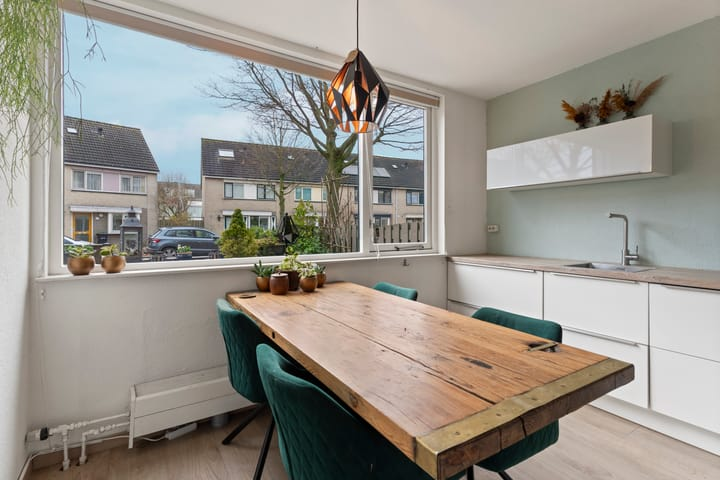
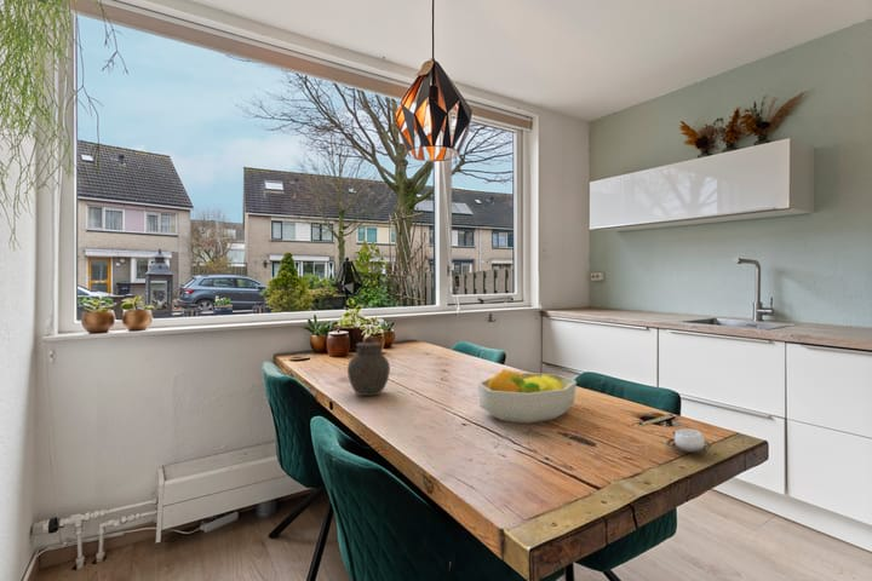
+ jar (368, 364)
+ cup (689, 441)
+ fruit bowl (527, 390)
